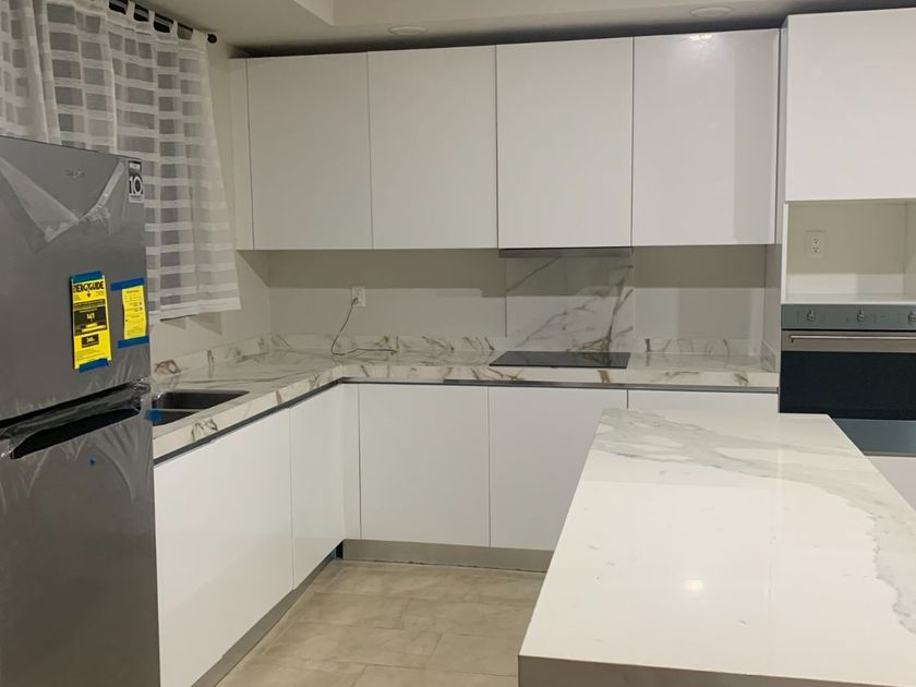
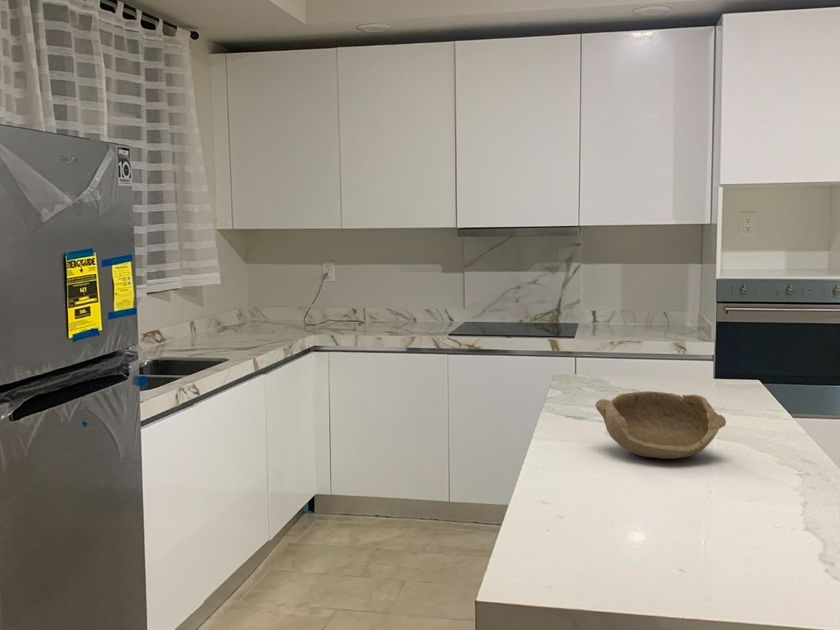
+ bowl (659, 425)
